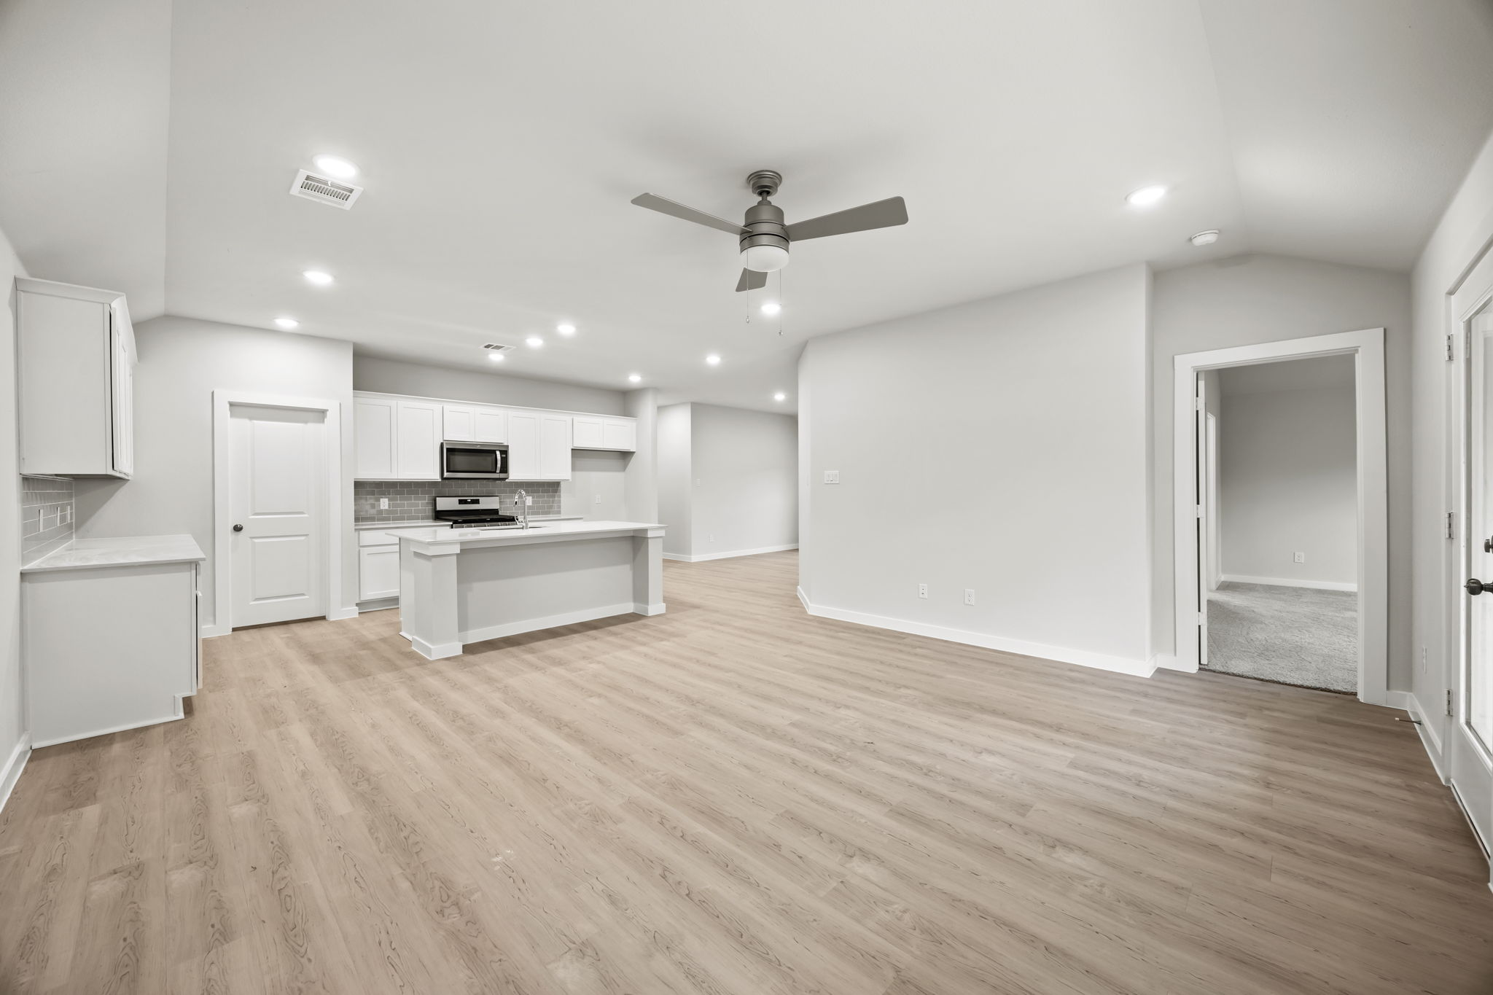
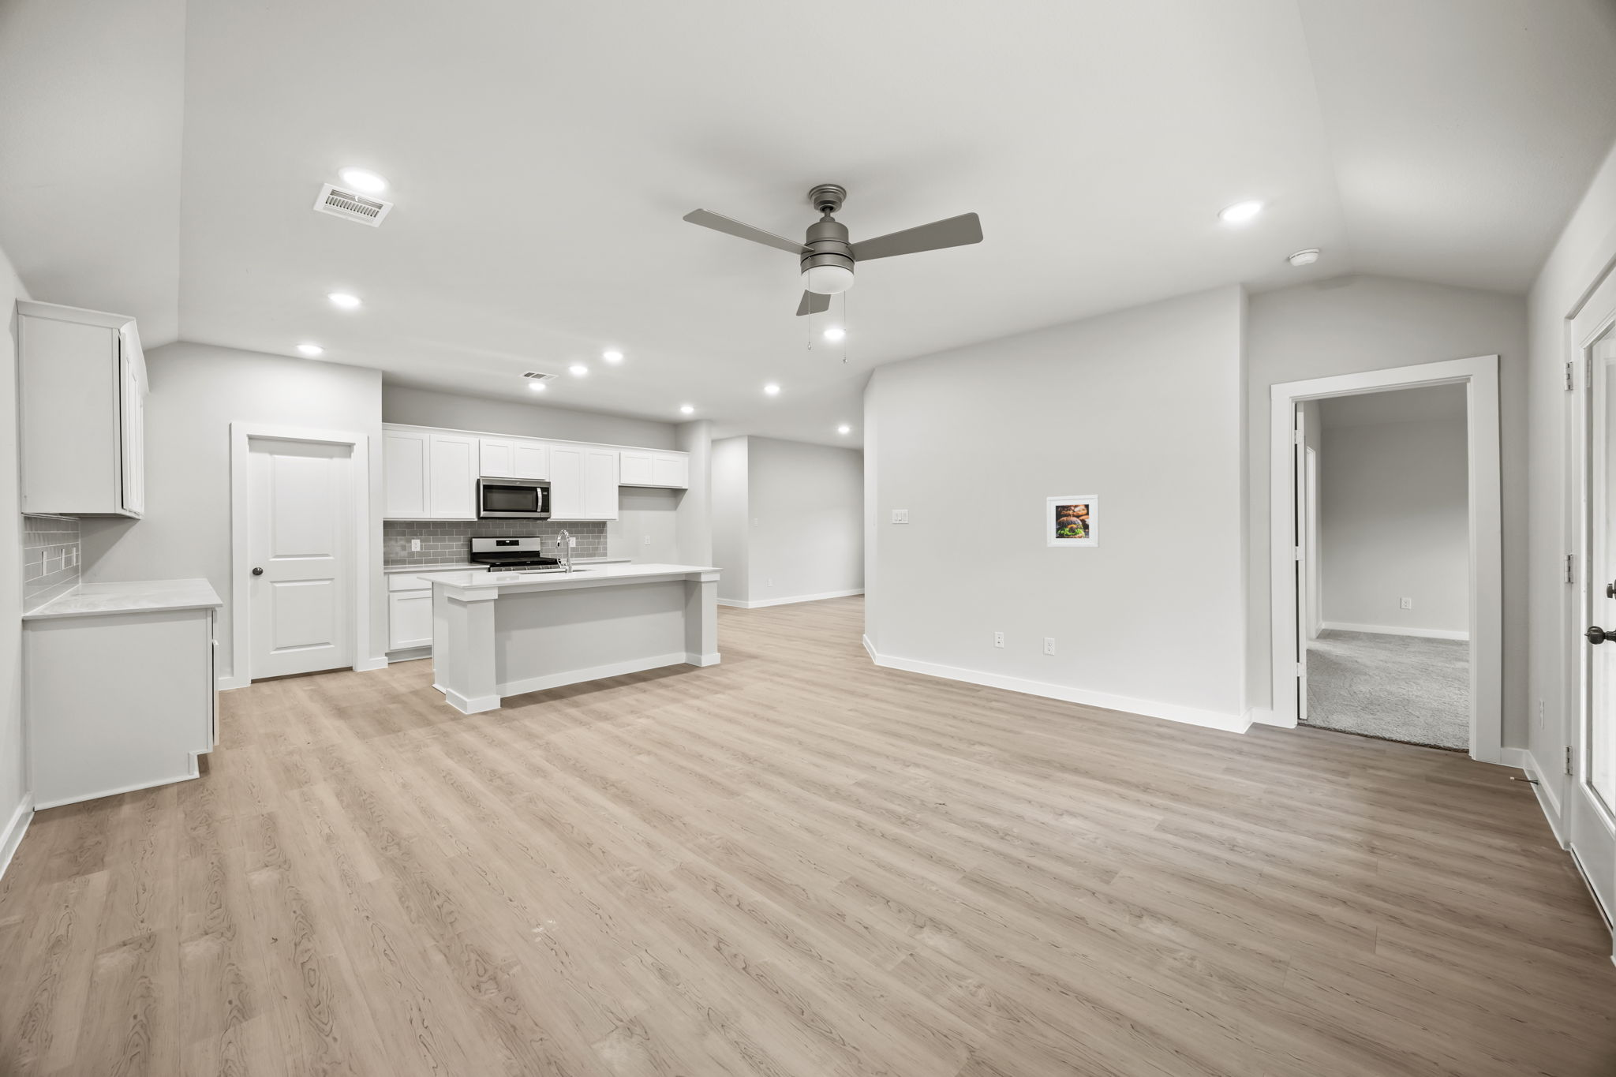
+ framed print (1073, 522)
